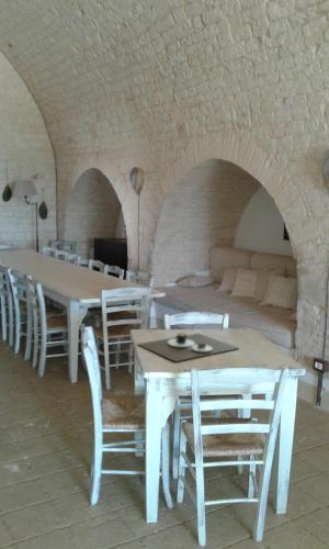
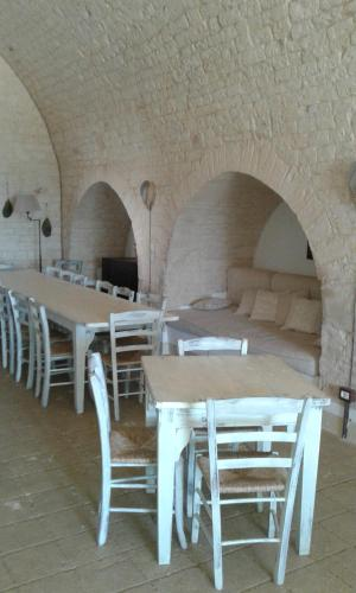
- place mat (188, 340)
